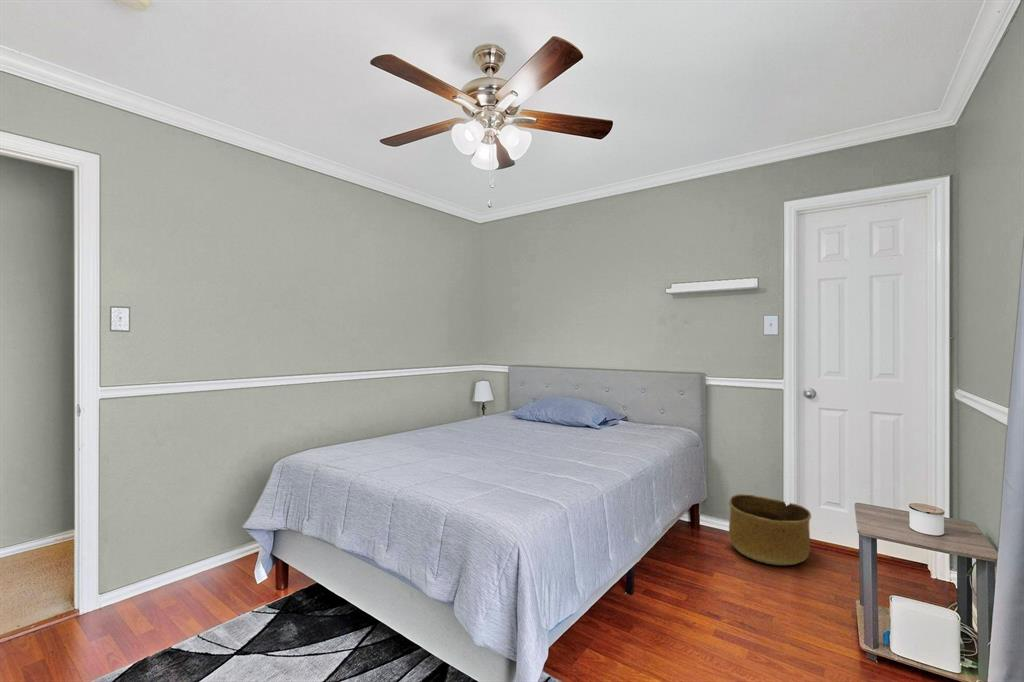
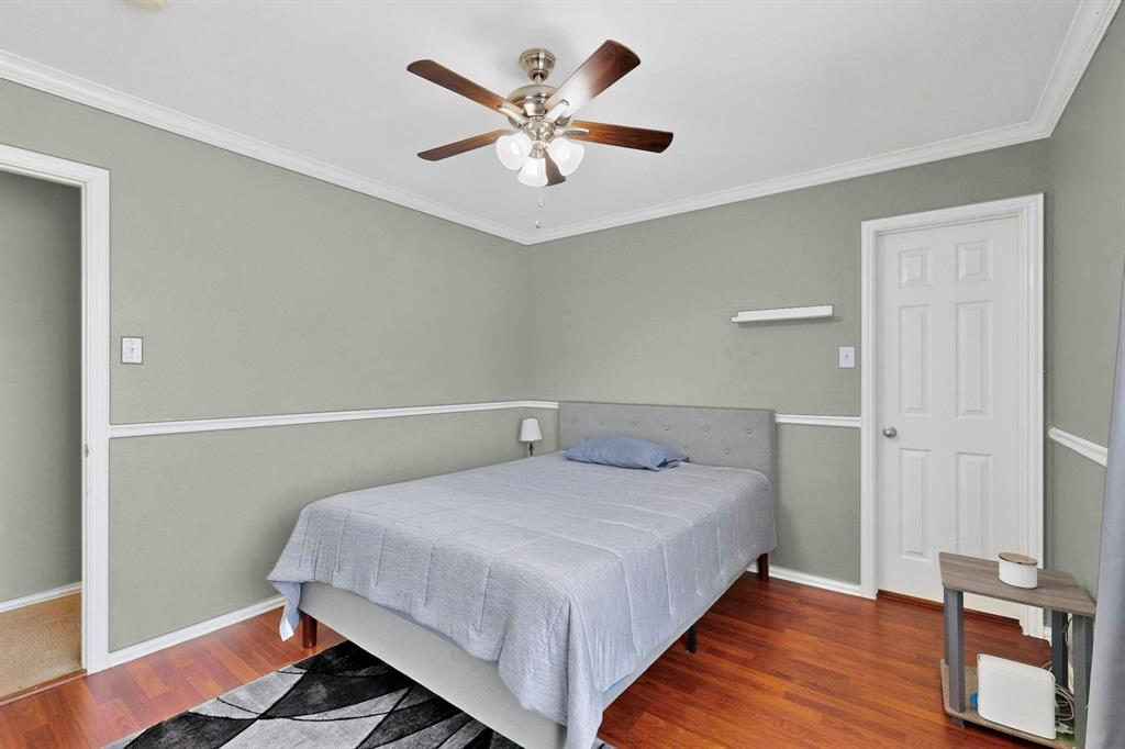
- basket (768, 529)
